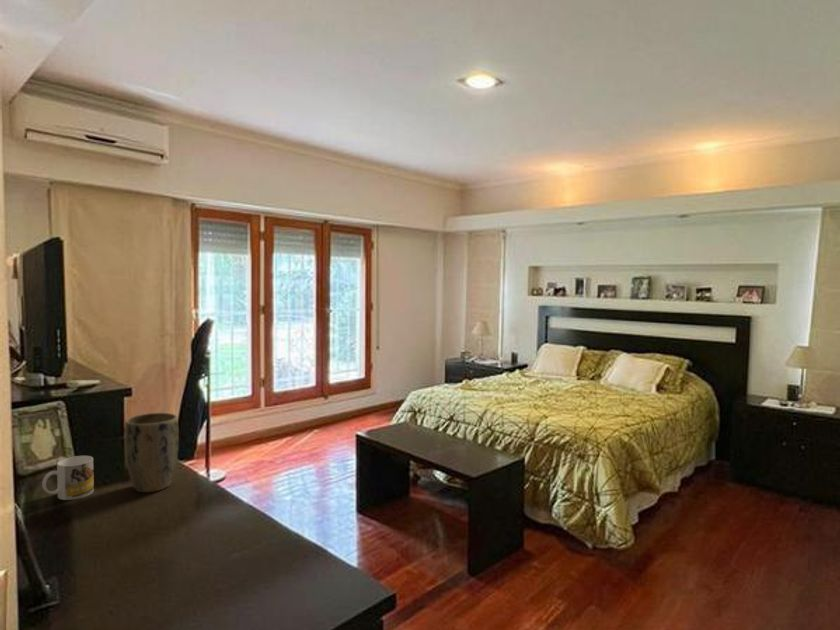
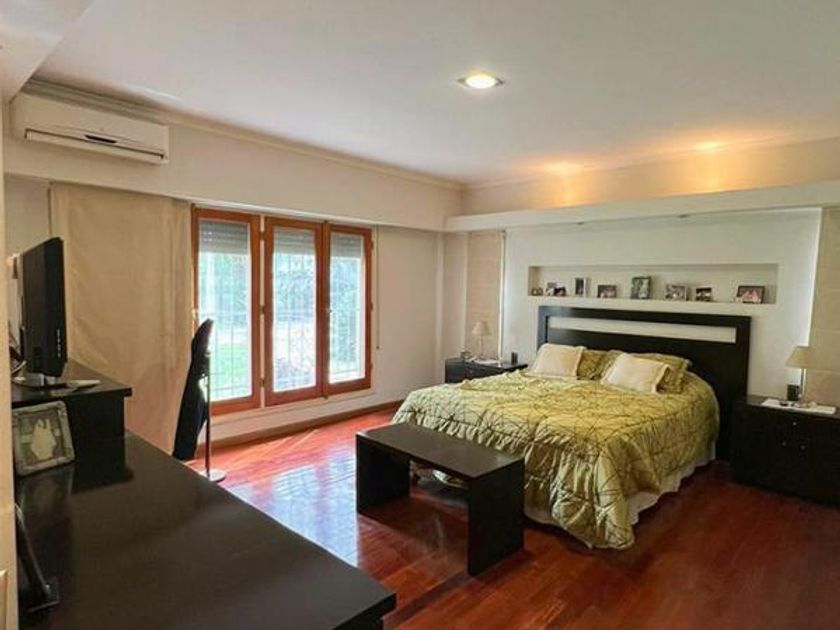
- mug (68, 478)
- plant pot (152, 452)
